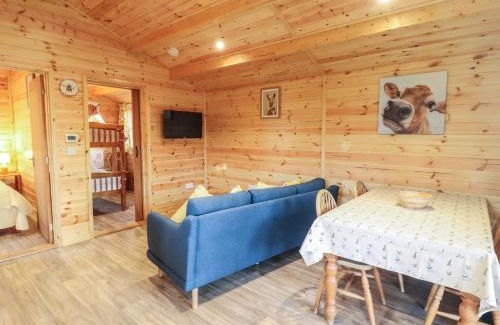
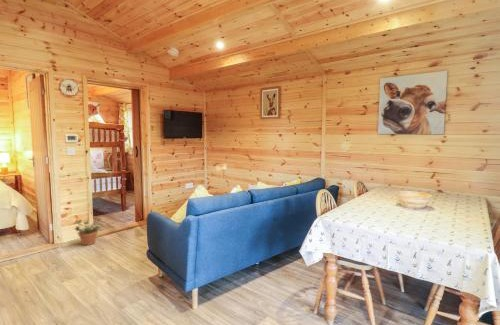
+ potted plant (89, 231)
